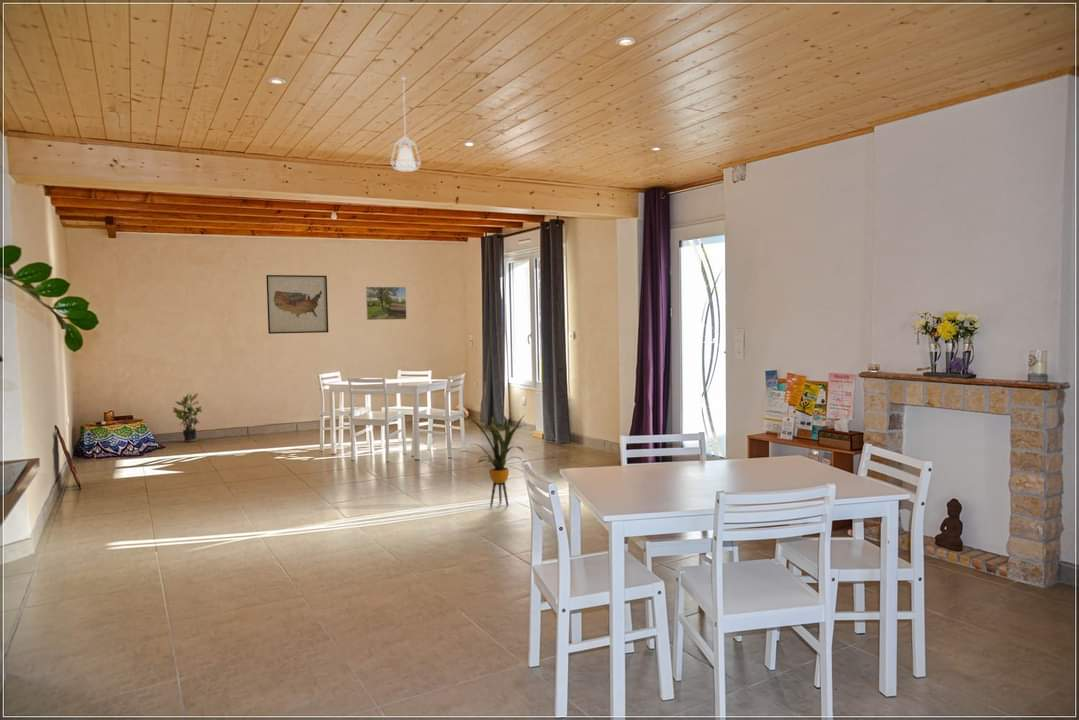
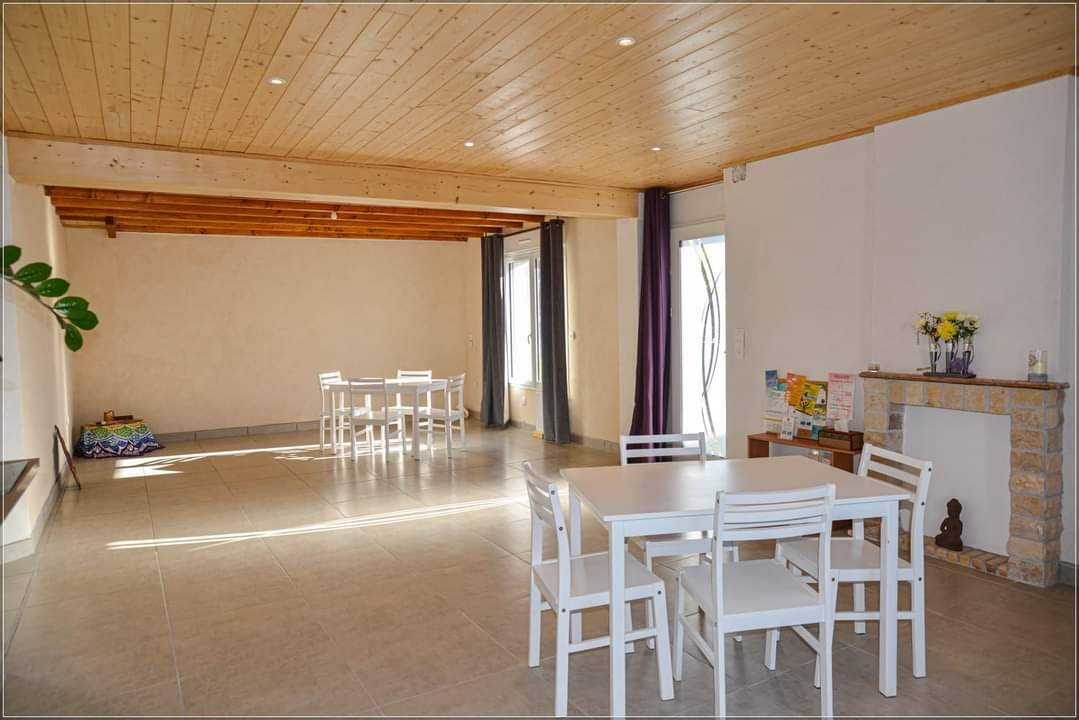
- potted plant (187, 417)
- wall art (297, 304)
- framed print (386, 303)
- house plant (493, 459)
- pendant lamp (404, 123)
